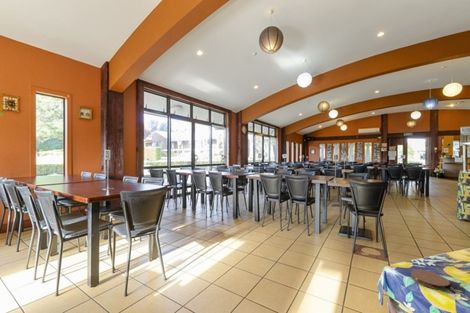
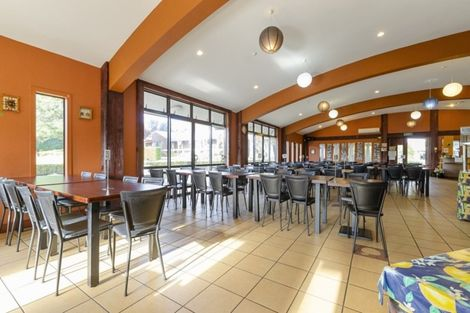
- coaster (429, 279)
